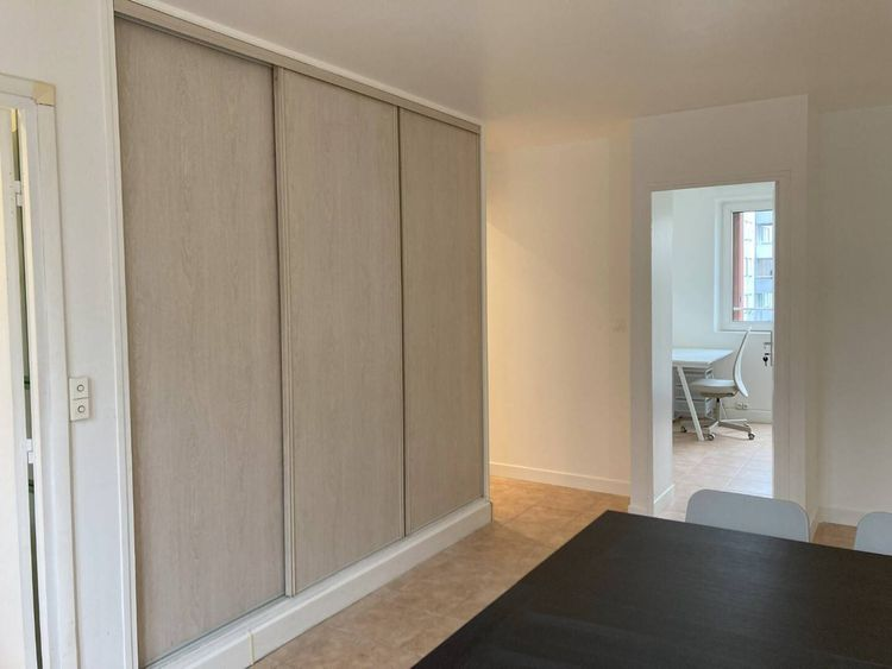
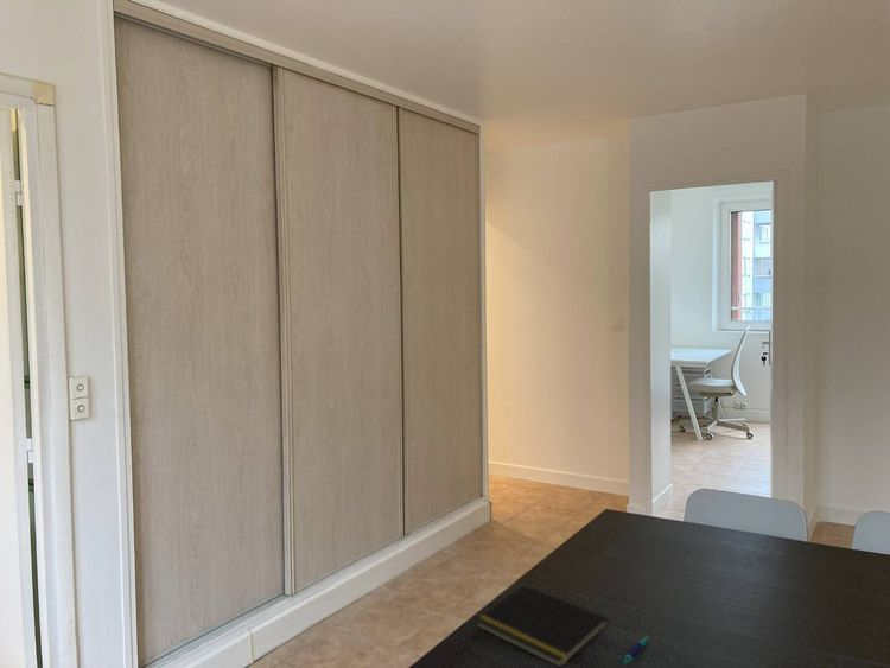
+ notepad (540, 622)
+ pen (637, 648)
